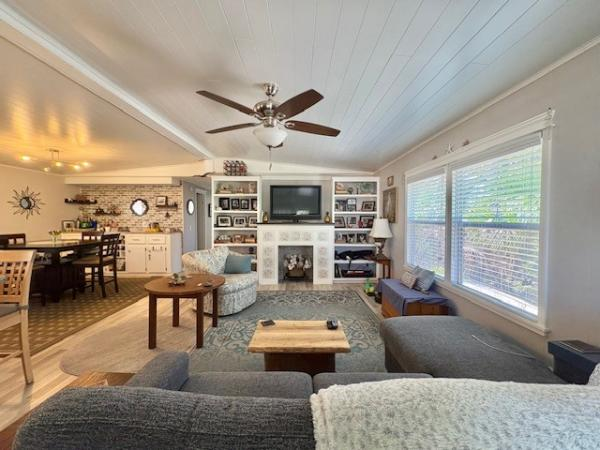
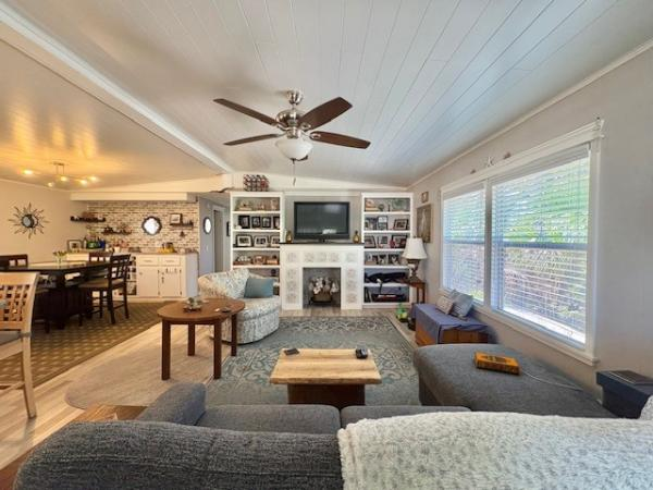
+ hardback book (495, 363)
